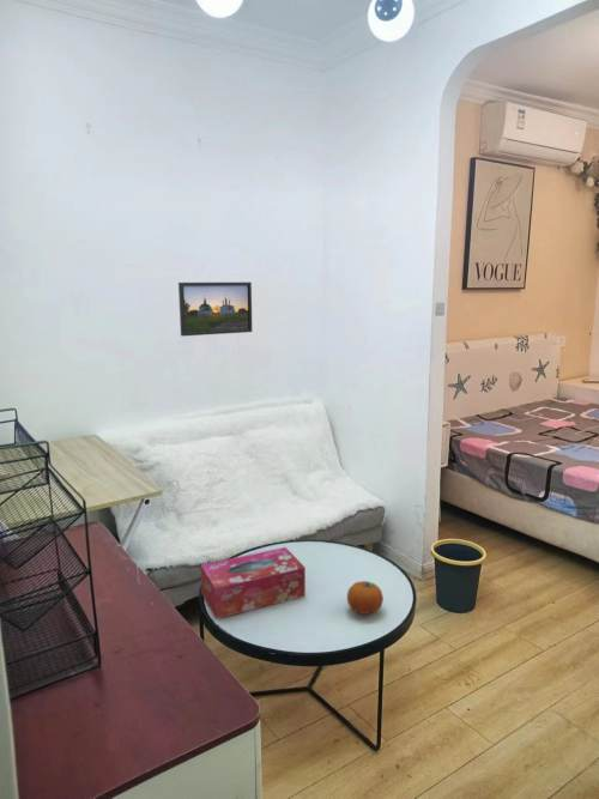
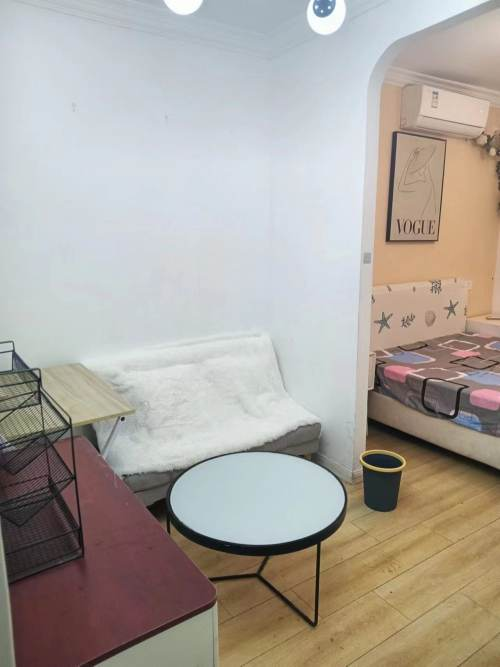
- tissue box (253, 580)
- fruit (364, 597)
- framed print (217, 308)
